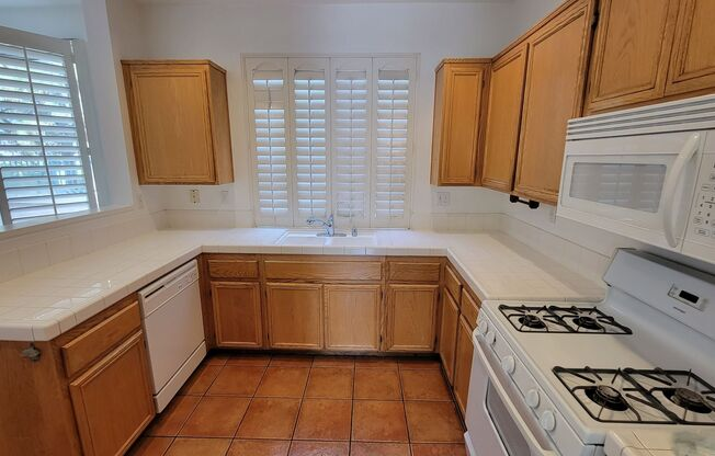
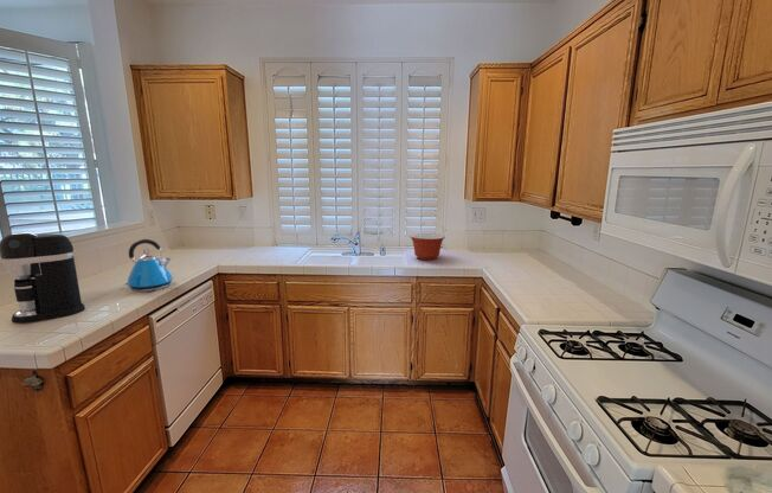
+ coffee maker (43, 274)
+ mixing bowl (426, 246)
+ kettle (146, 263)
